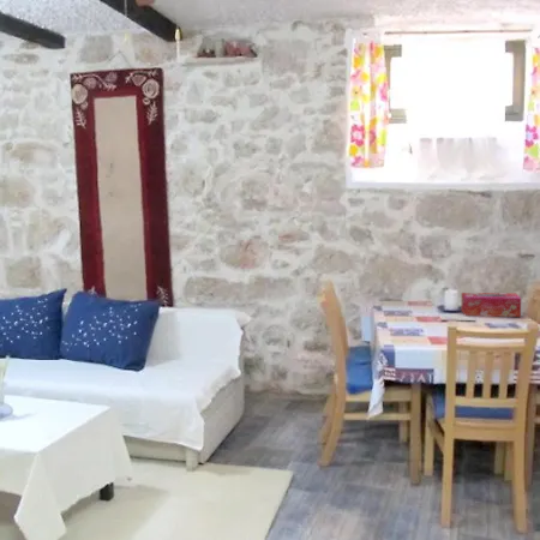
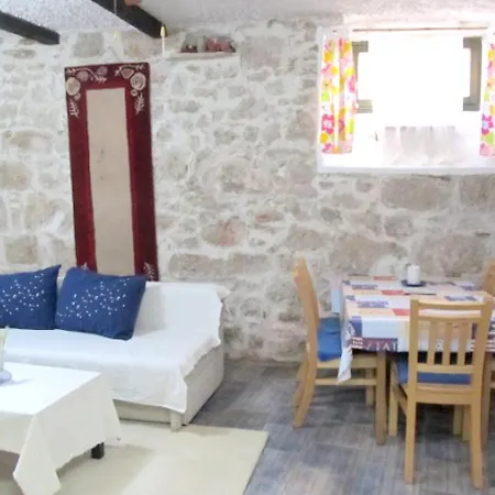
- tissue box (490, 304)
